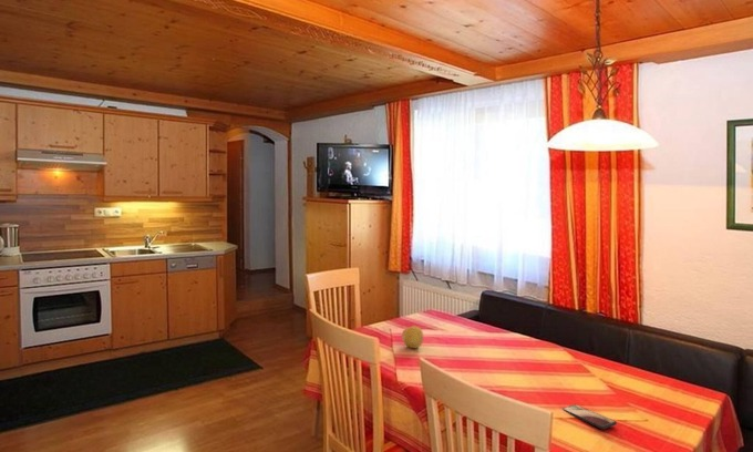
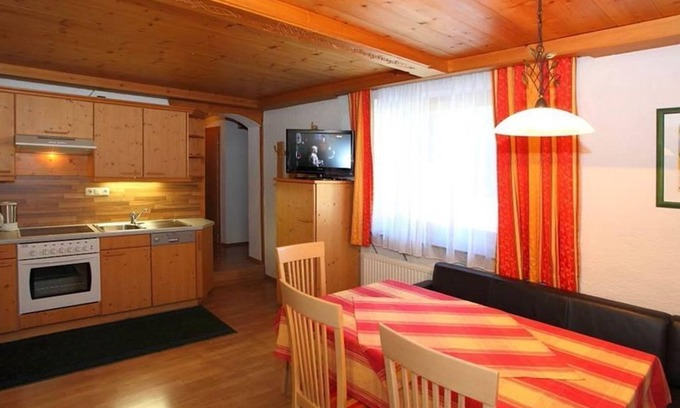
- fruit (412, 336)
- smartphone (588, 415)
